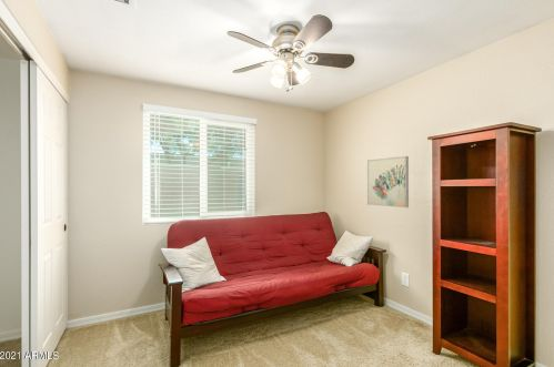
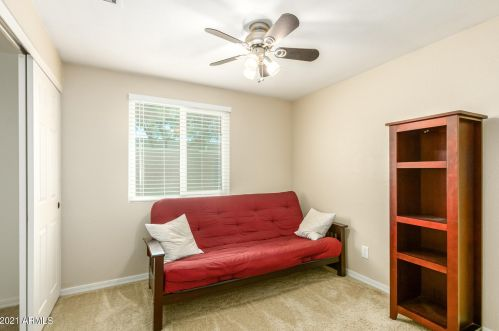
- wall art (386, 182)
